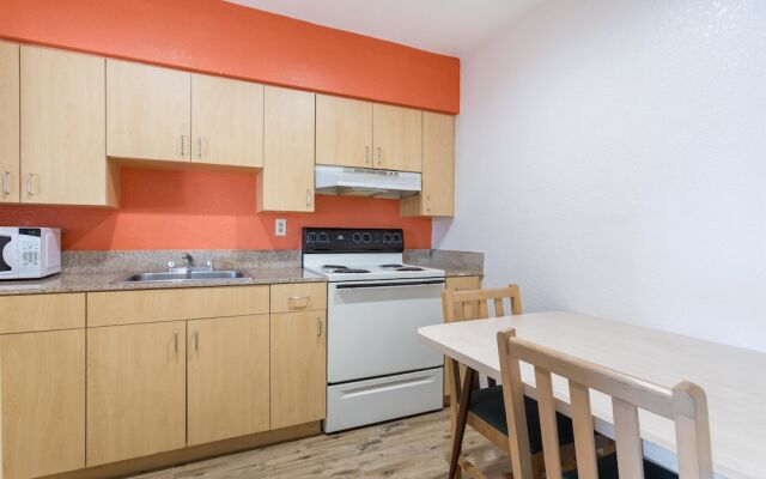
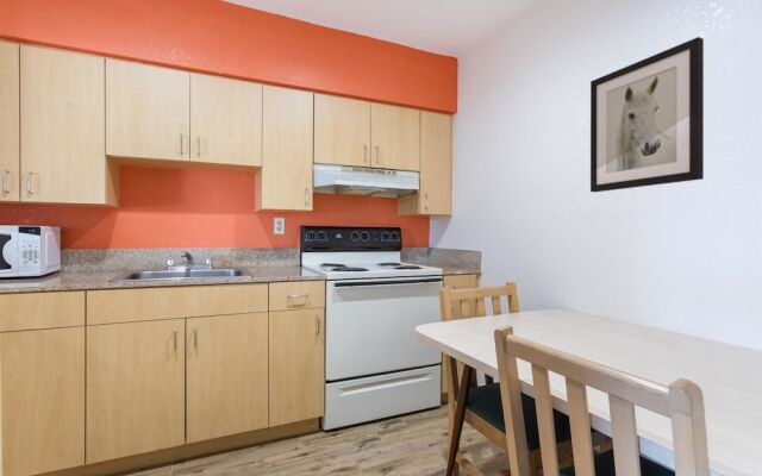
+ wall art (639, 124)
